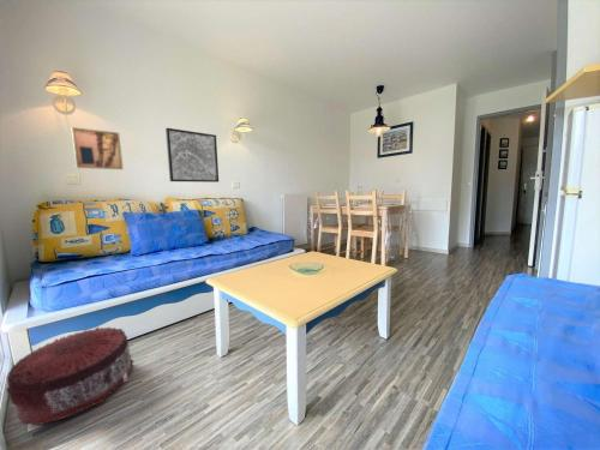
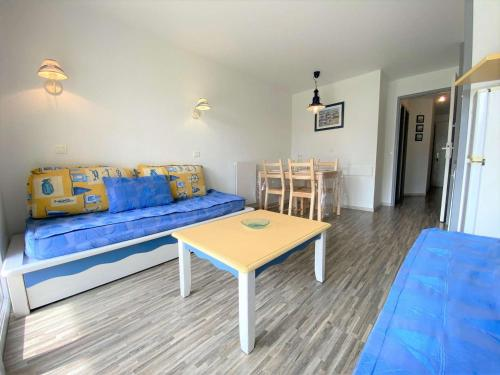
- wall art (98, 149)
- pouf (77, 366)
- wall art (193, 157)
